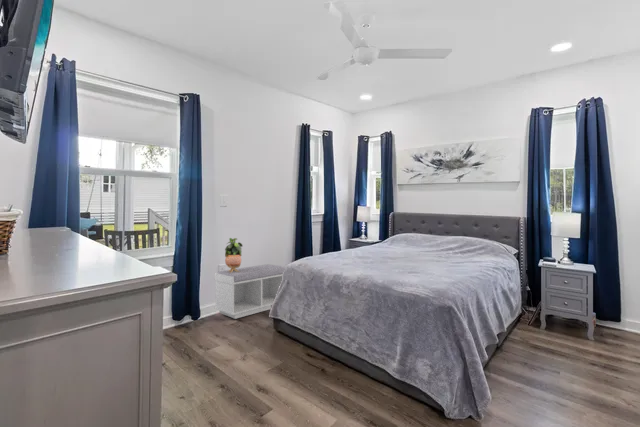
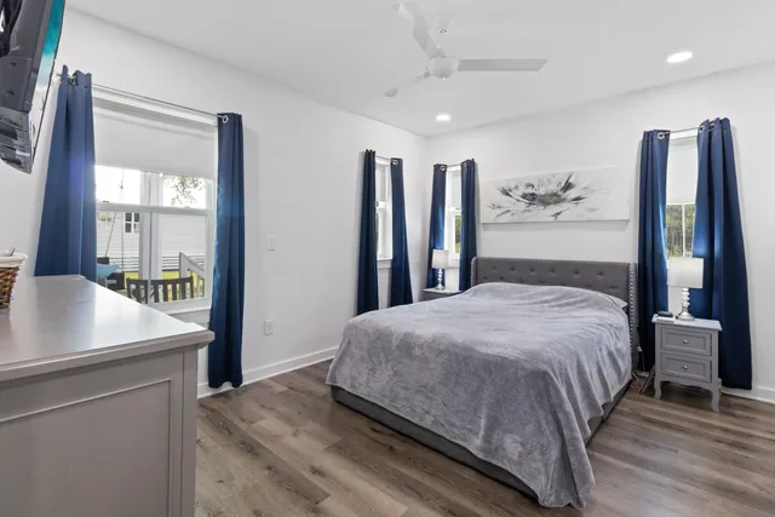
- bench (252, 288)
- potted plant (233, 254)
